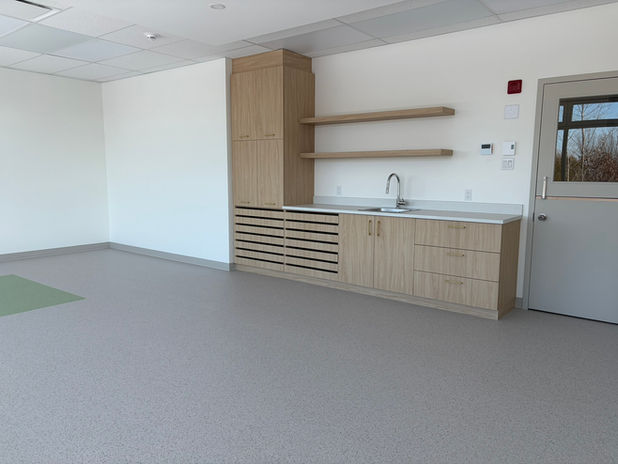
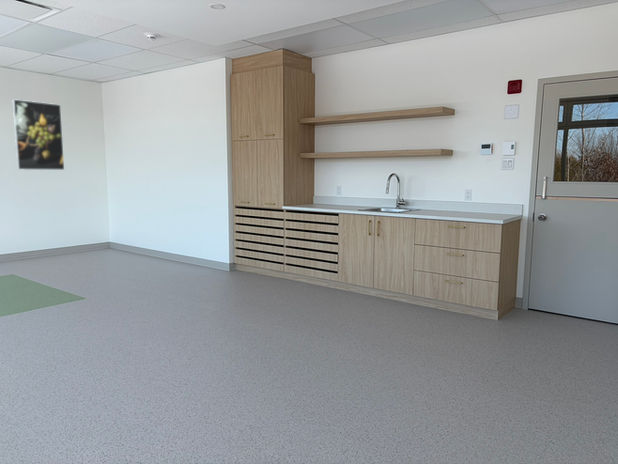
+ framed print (39, 136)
